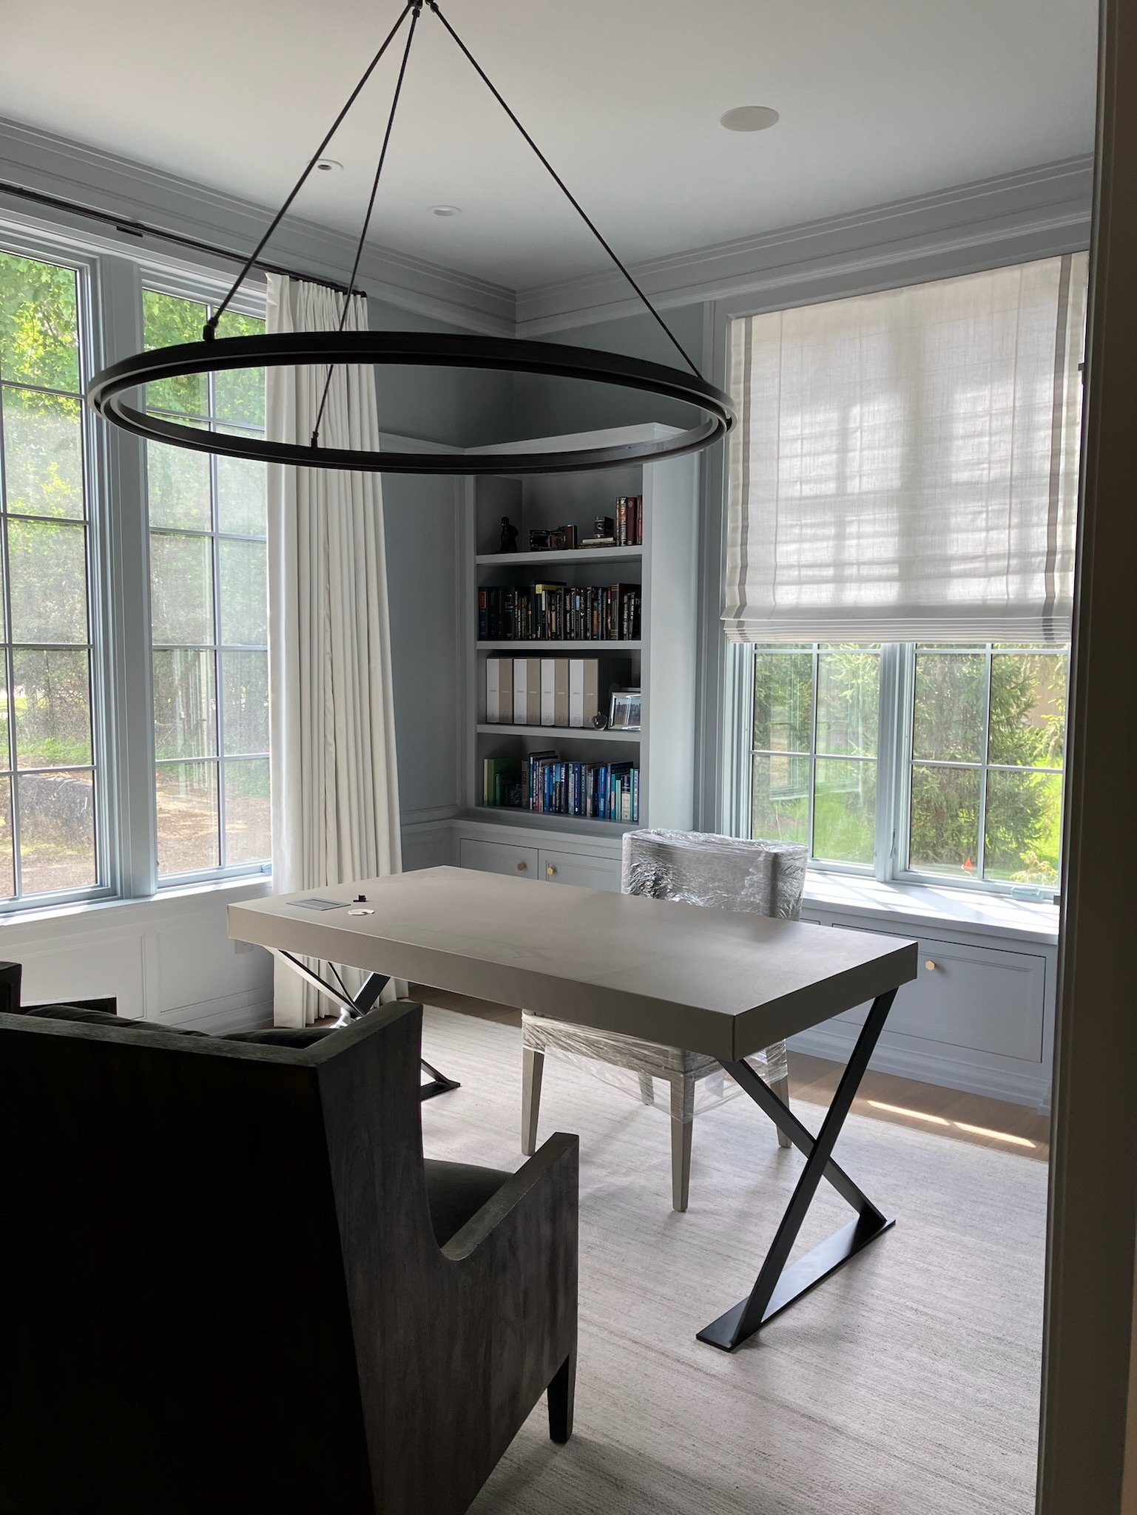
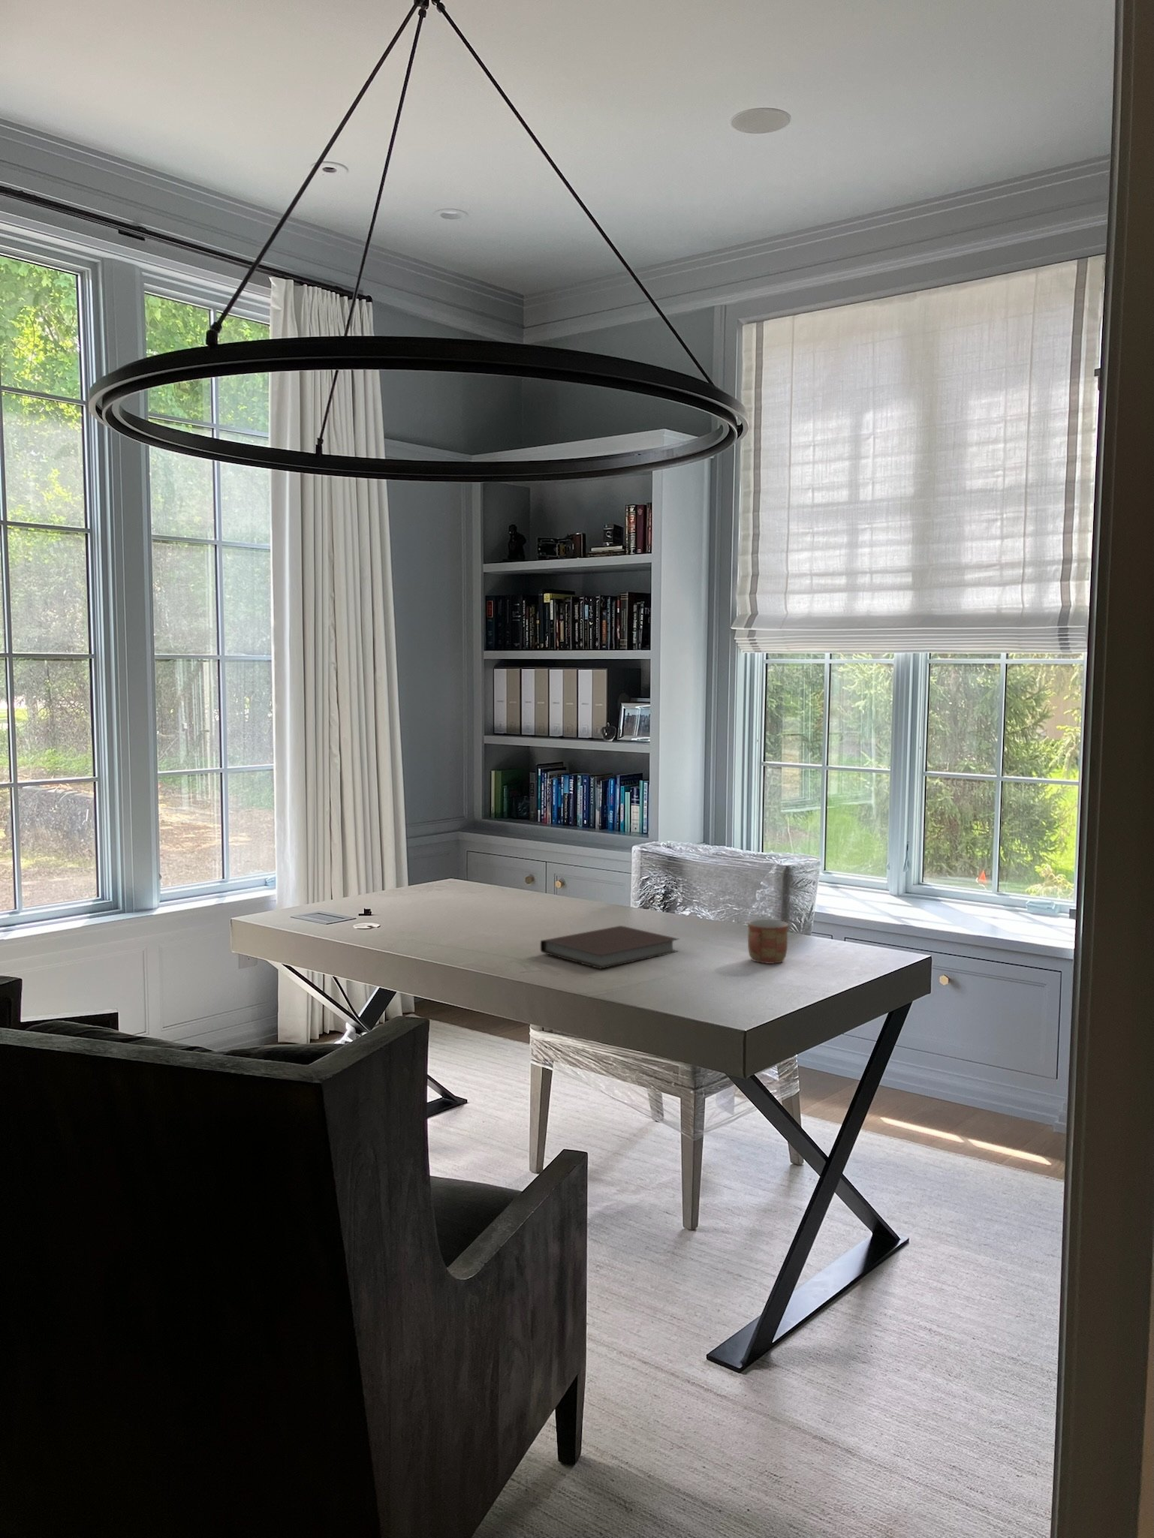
+ mug (765, 942)
+ notebook (610, 945)
